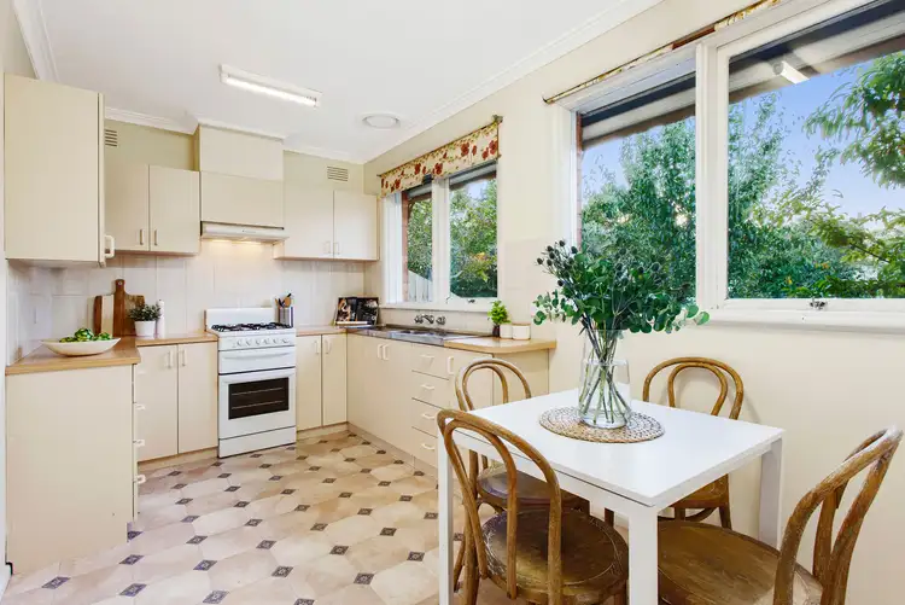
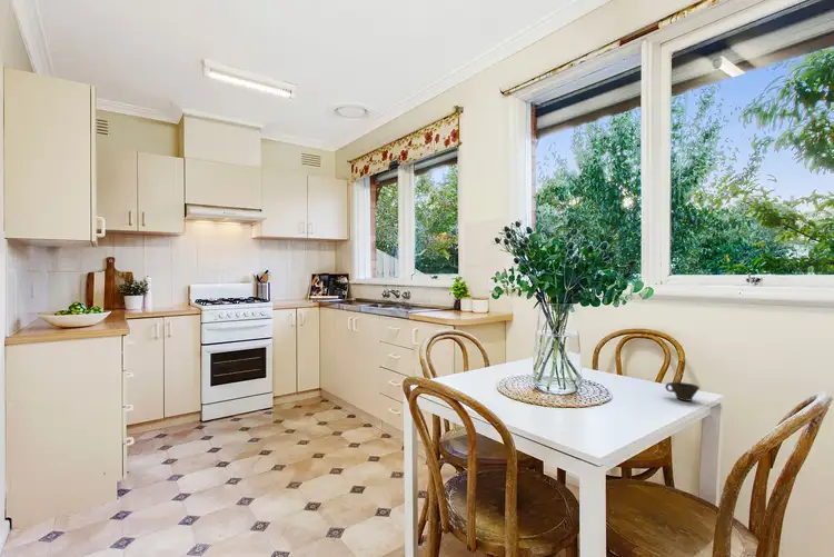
+ cup (682, 391)
